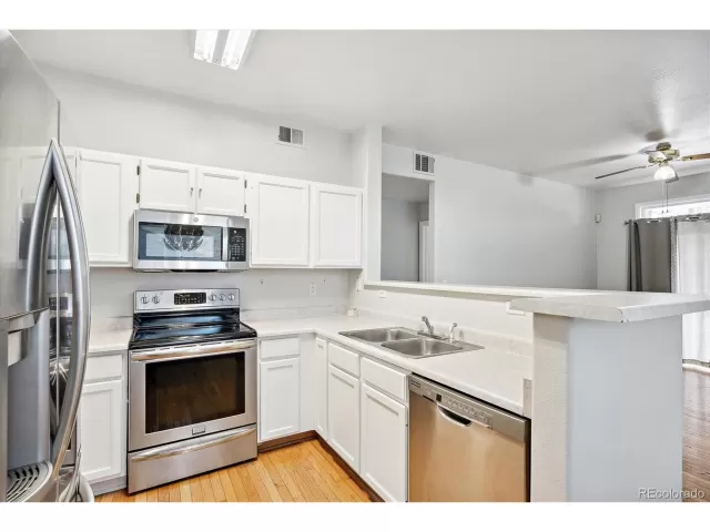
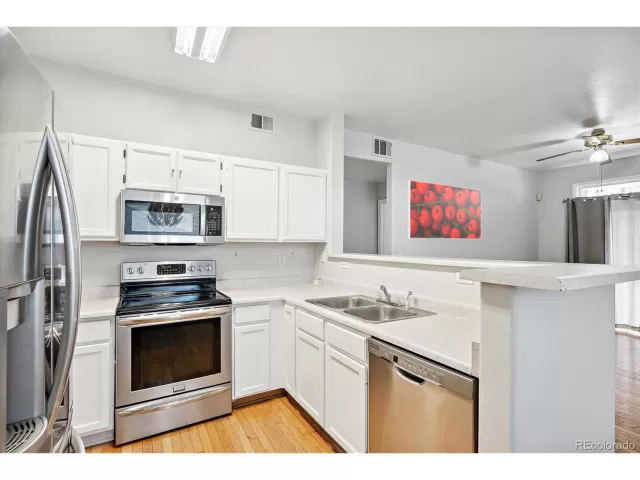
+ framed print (447, 212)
